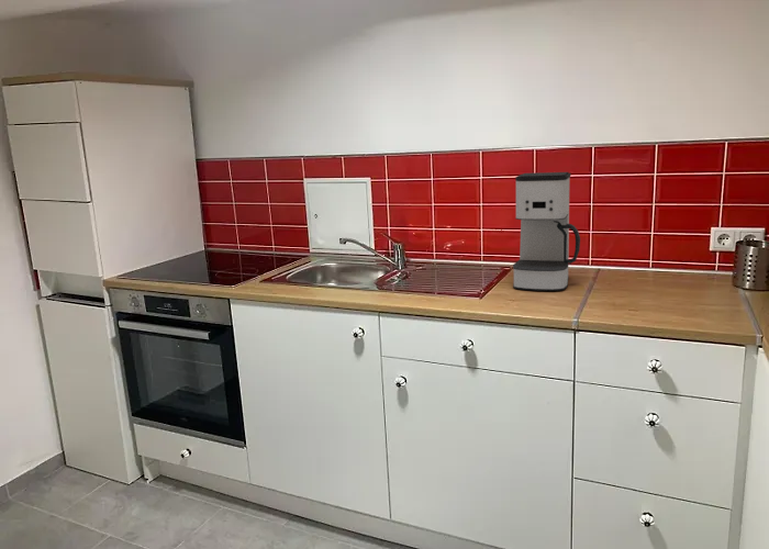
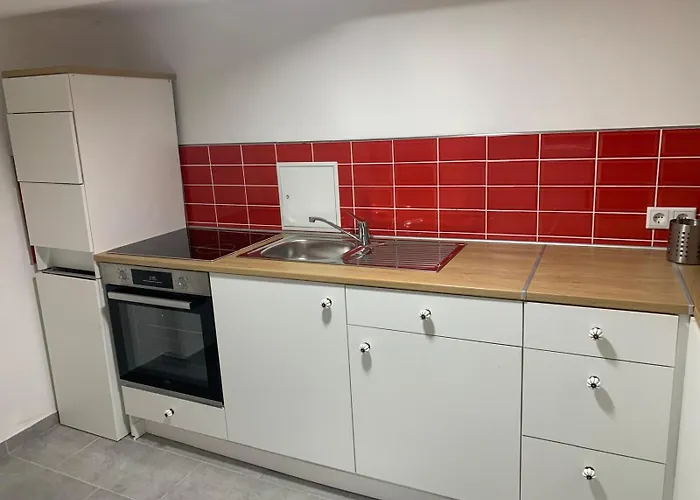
- coffee maker (546, 229)
